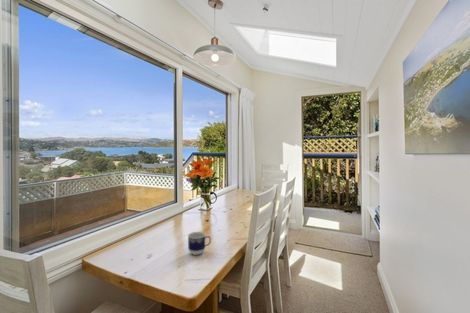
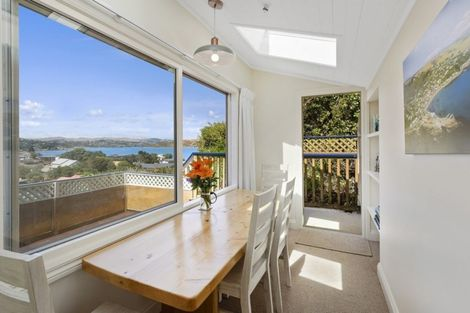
- cup (199, 243)
